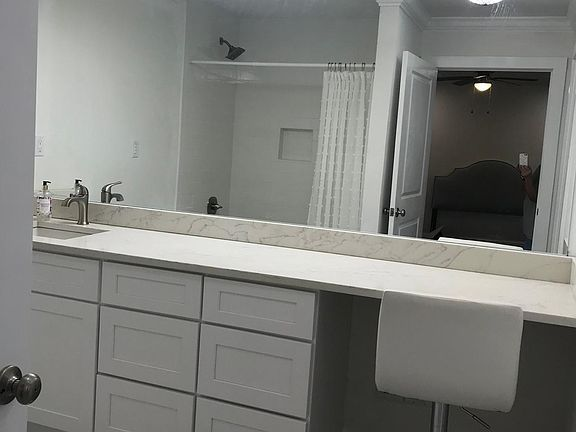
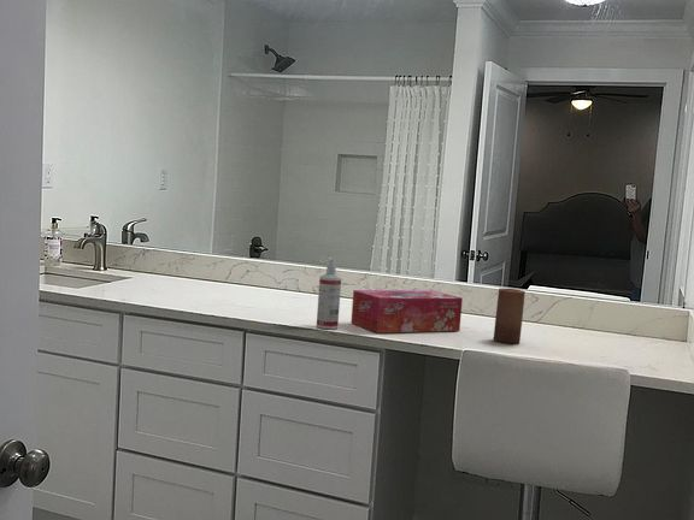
+ spray bottle (329, 292)
+ tissue box (406, 311)
+ candle (508, 314)
